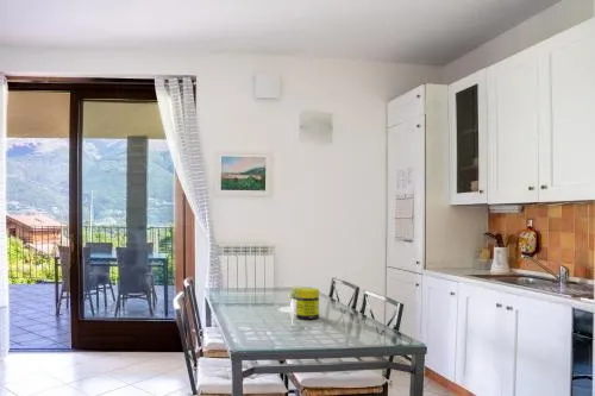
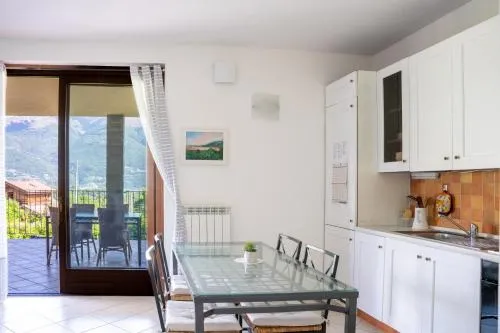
- jar (307, 303)
